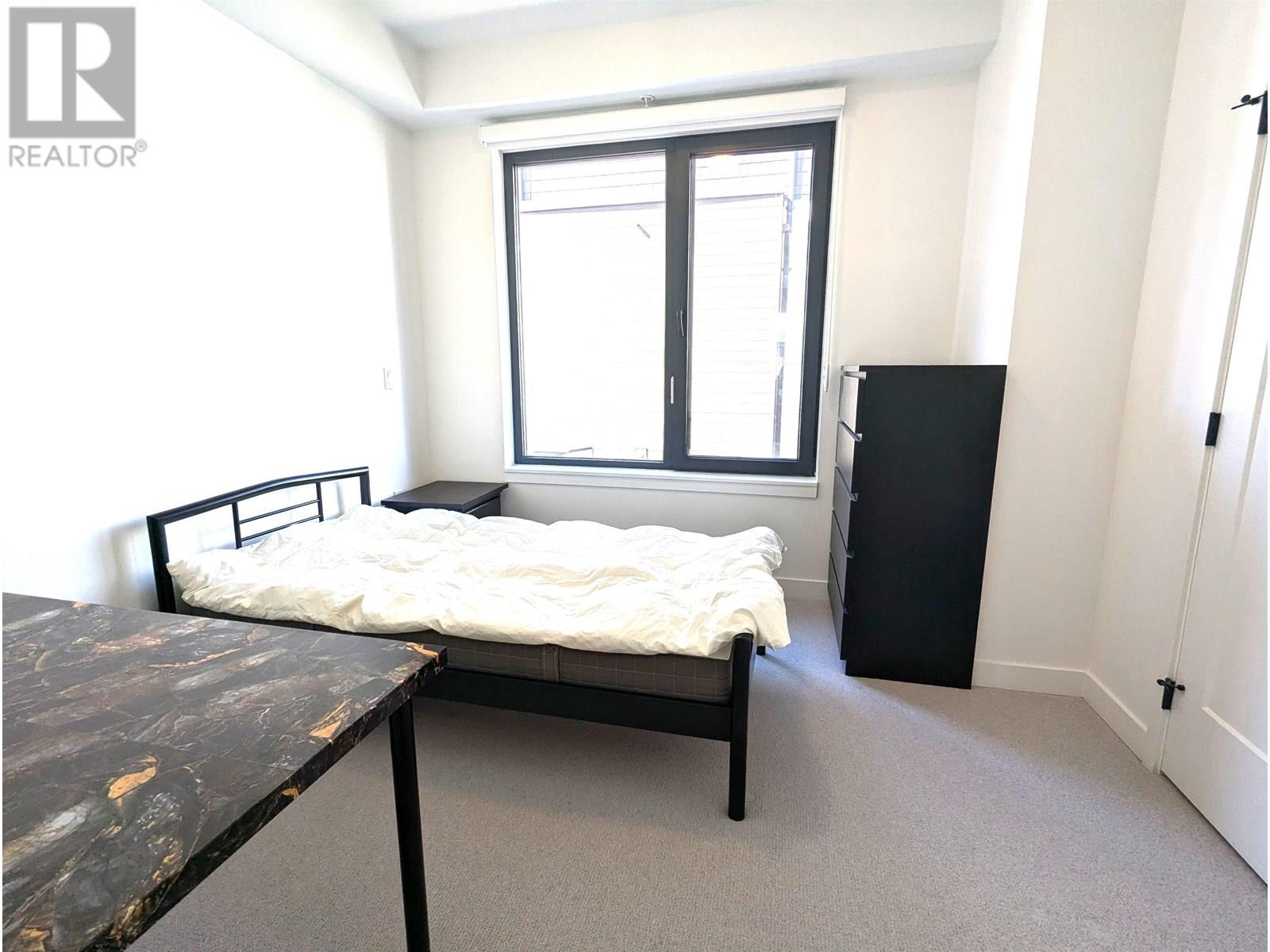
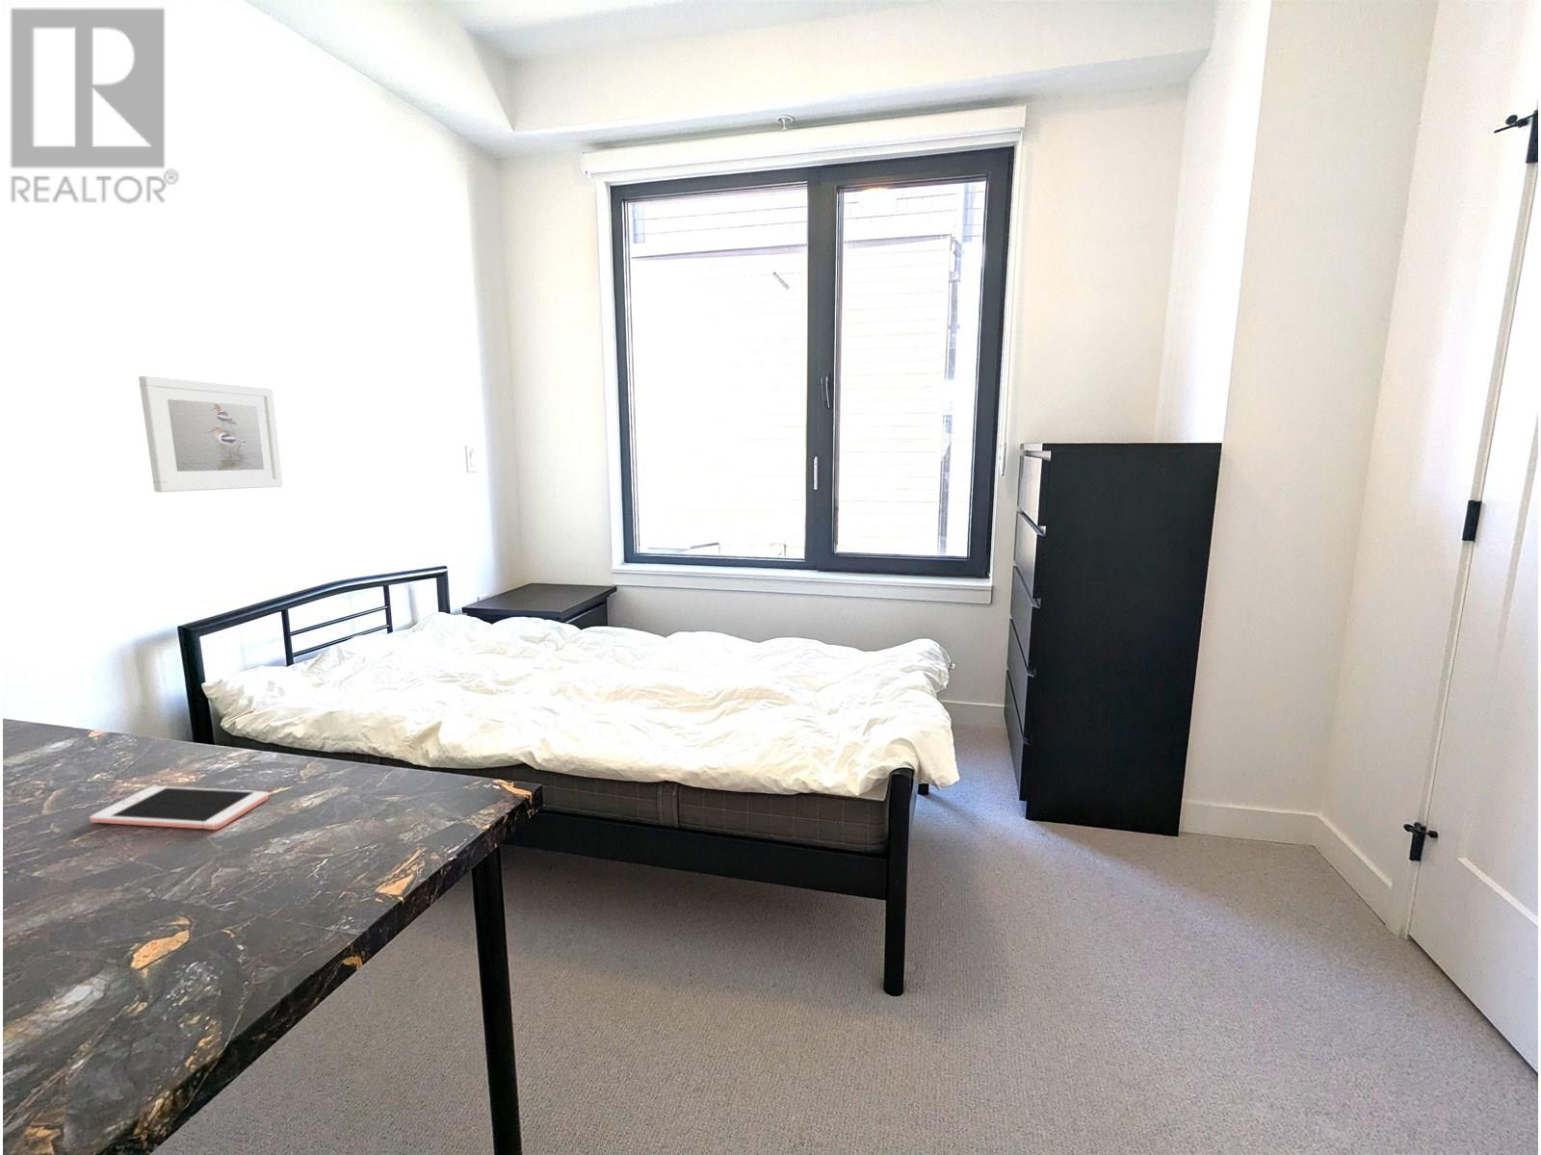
+ cell phone (182, 807)
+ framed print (217, 436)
